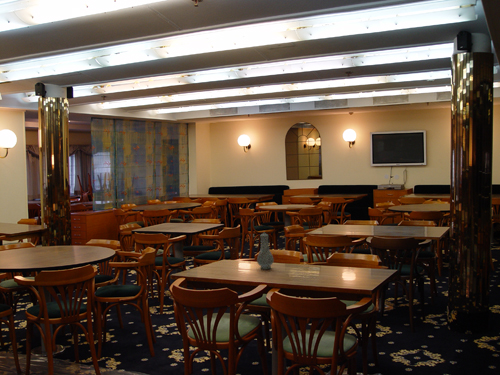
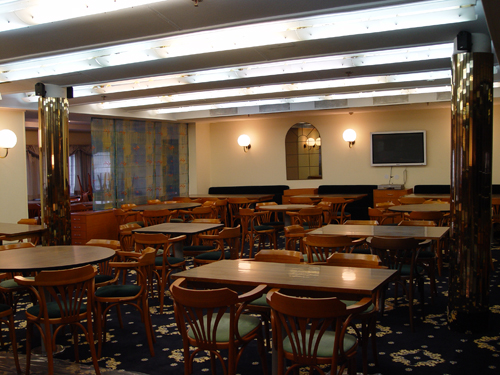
- vase (265, 250)
